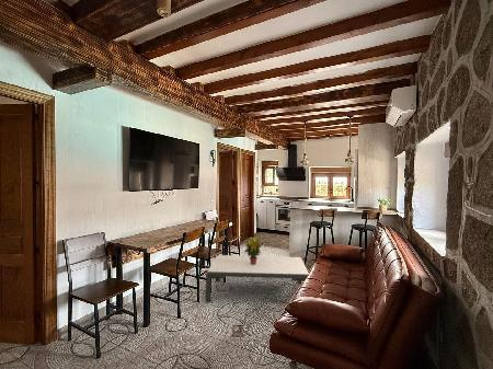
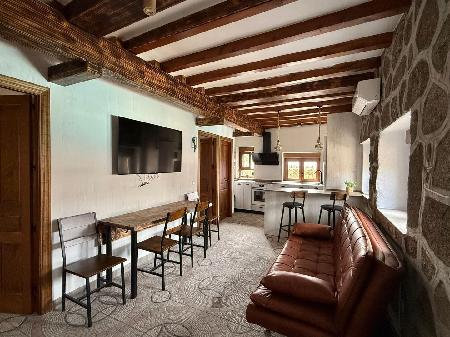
- potted plant (252, 250)
- coffee table (257, 276)
